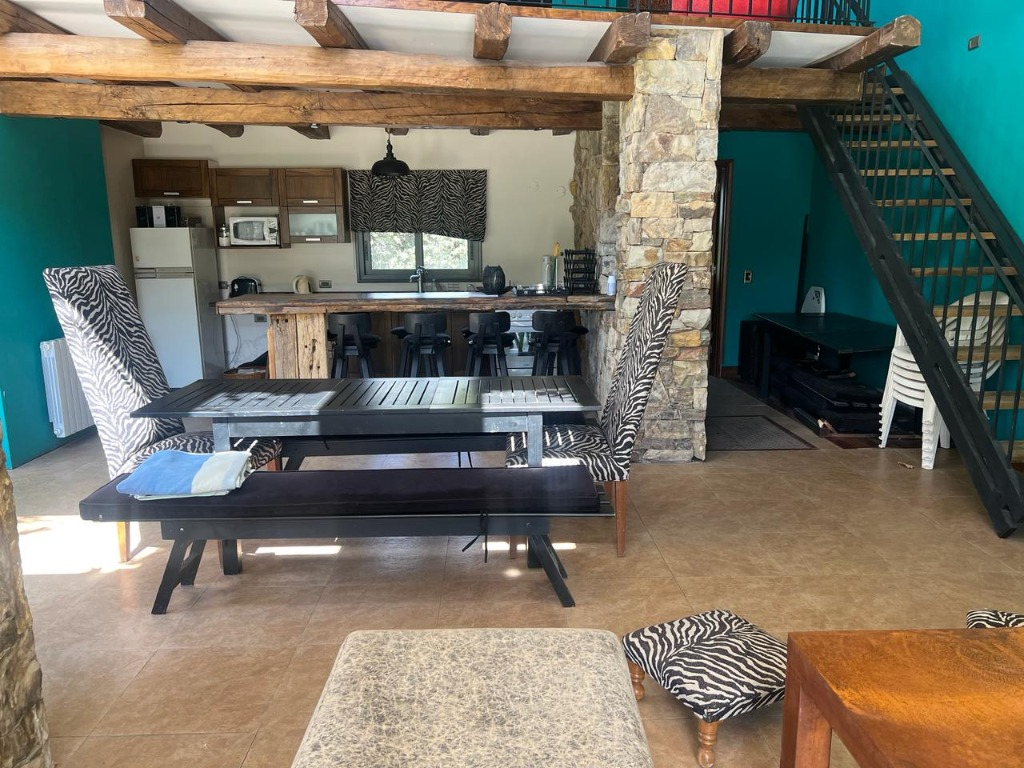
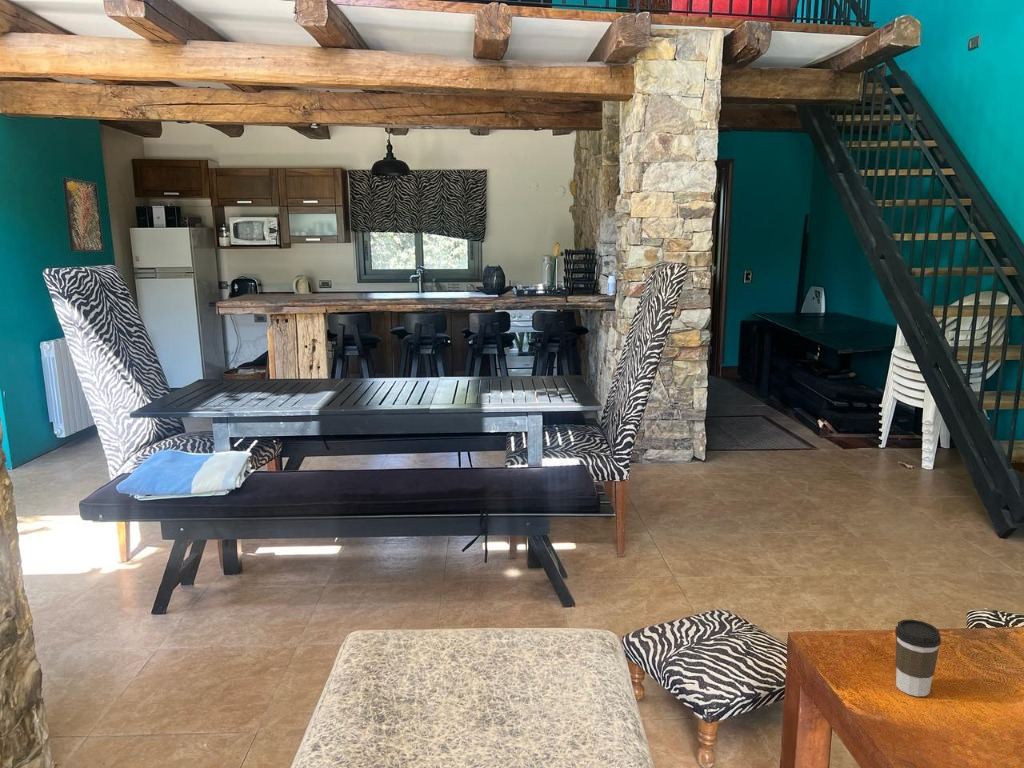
+ coffee cup (915, 658)
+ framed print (84, 216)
